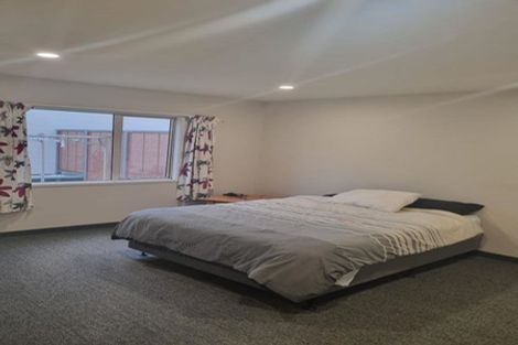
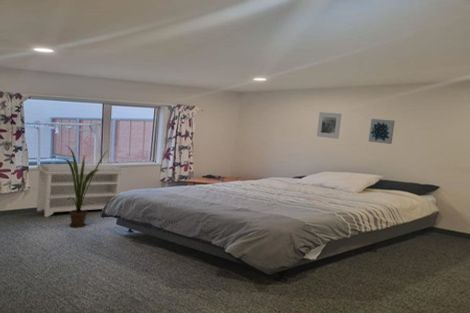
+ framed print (328, 125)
+ bench (81, 188)
+ house plant (76, 186)
+ wall art (381, 131)
